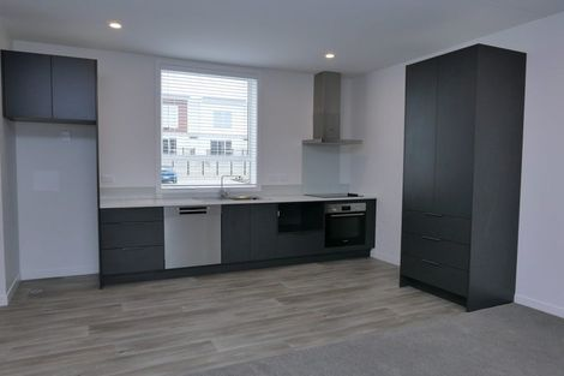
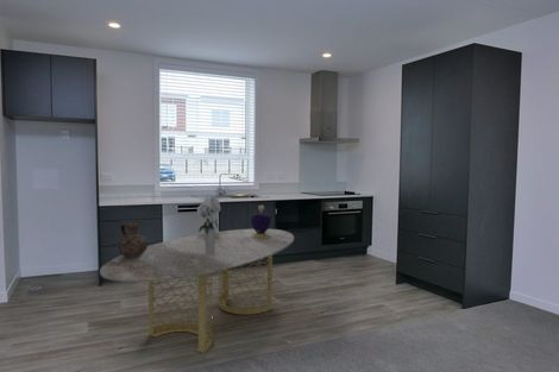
+ ceramic jug (132, 239)
+ bouquet (208, 223)
+ dining table (219, 282)
+ decorative container (260, 220)
